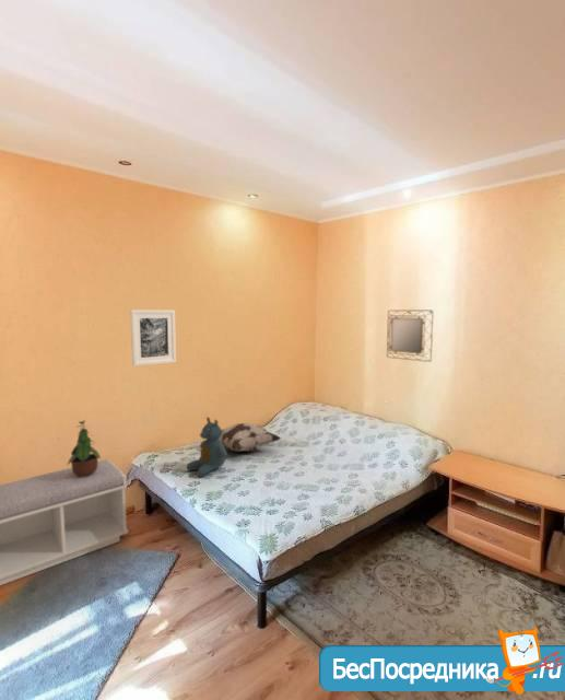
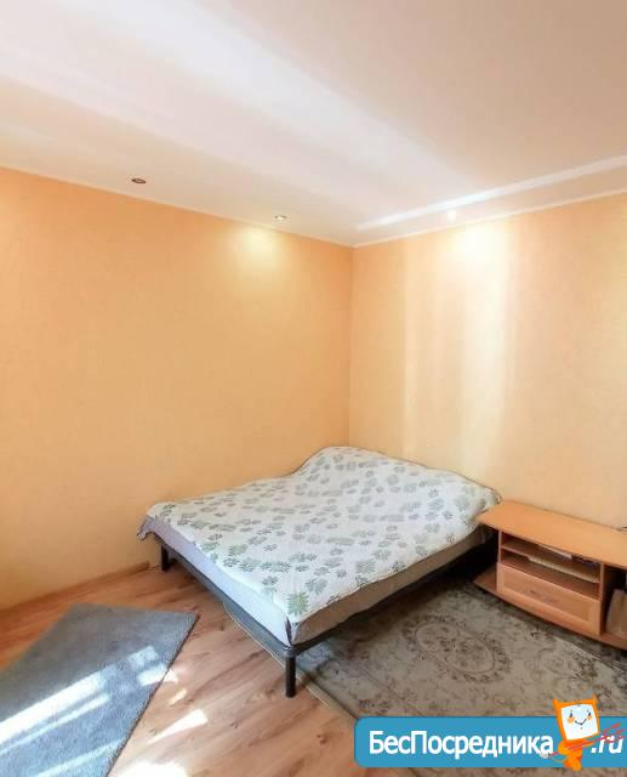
- decorative pillow (242, 436)
- potted plant (83, 446)
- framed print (154, 337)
- home mirror (407, 335)
- teddy bear (207, 444)
- bench (57, 515)
